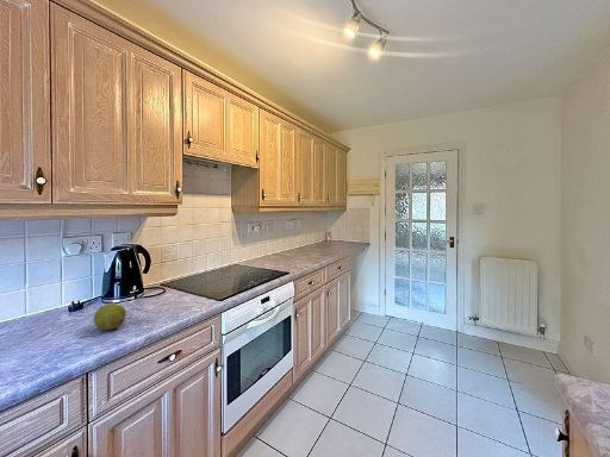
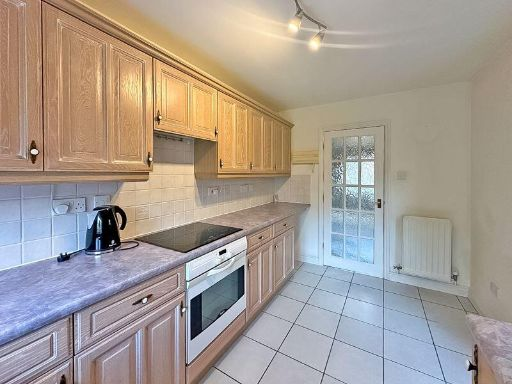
- fruit (108, 315)
